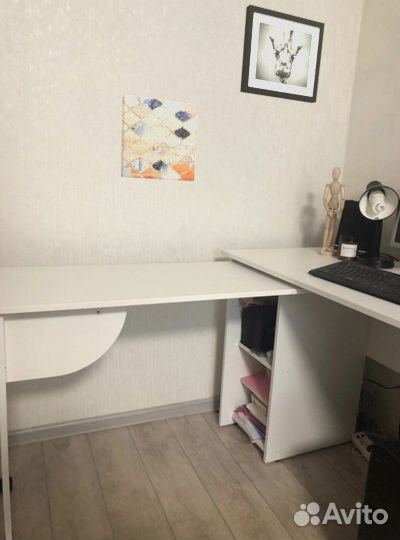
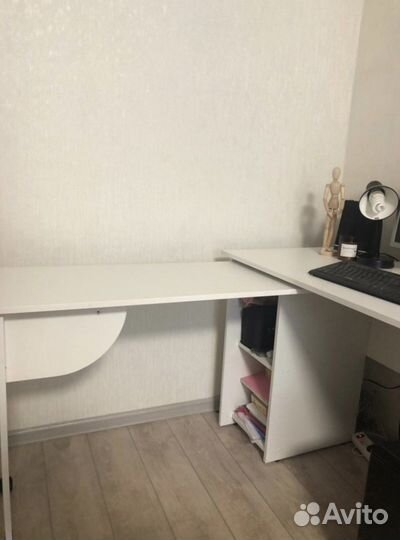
- wall art (283, 57)
- wall art (159, 140)
